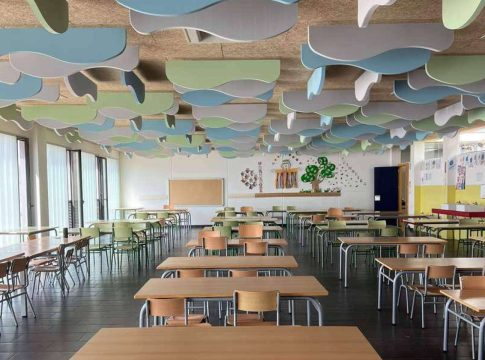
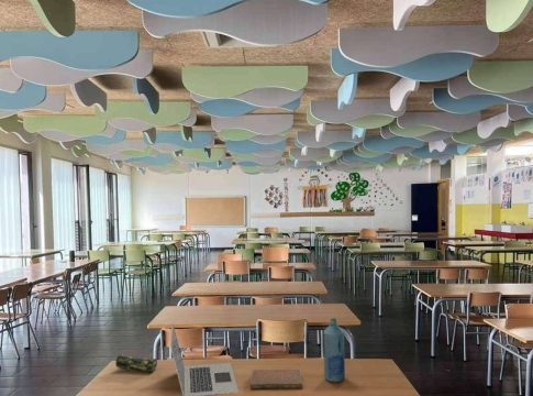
+ notebook (276, 378)
+ laptop (206, 364)
+ pencil case (137, 362)
+ bottle (334, 349)
